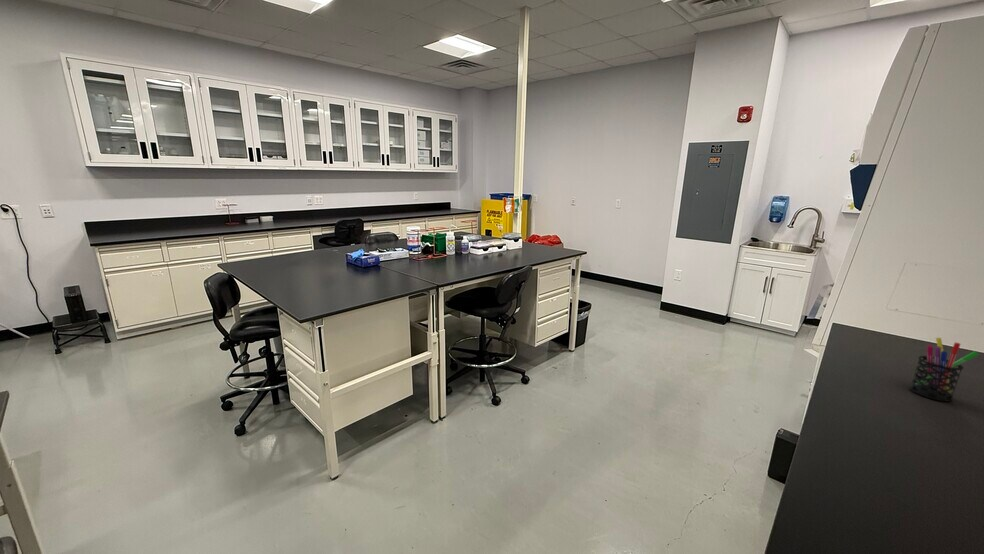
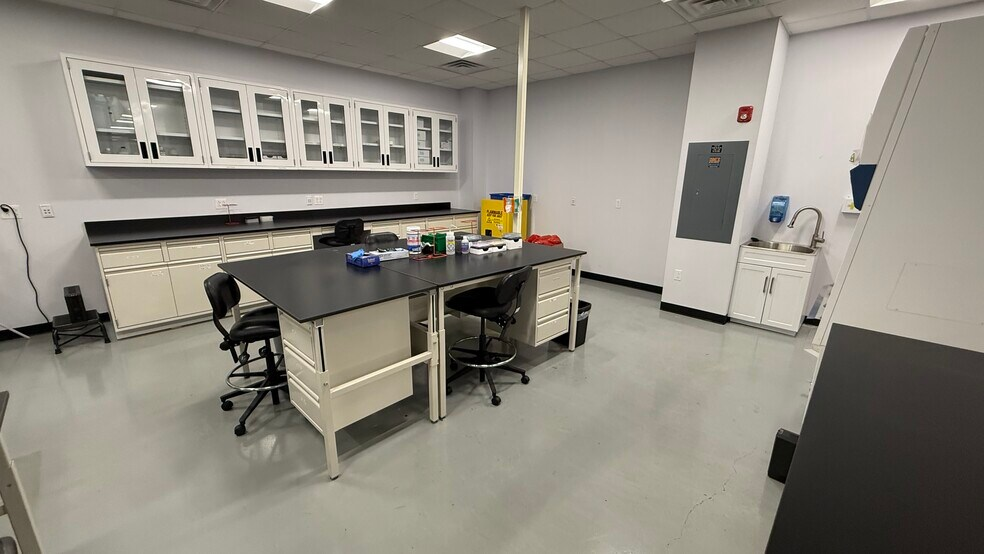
- pen holder (945, 367)
